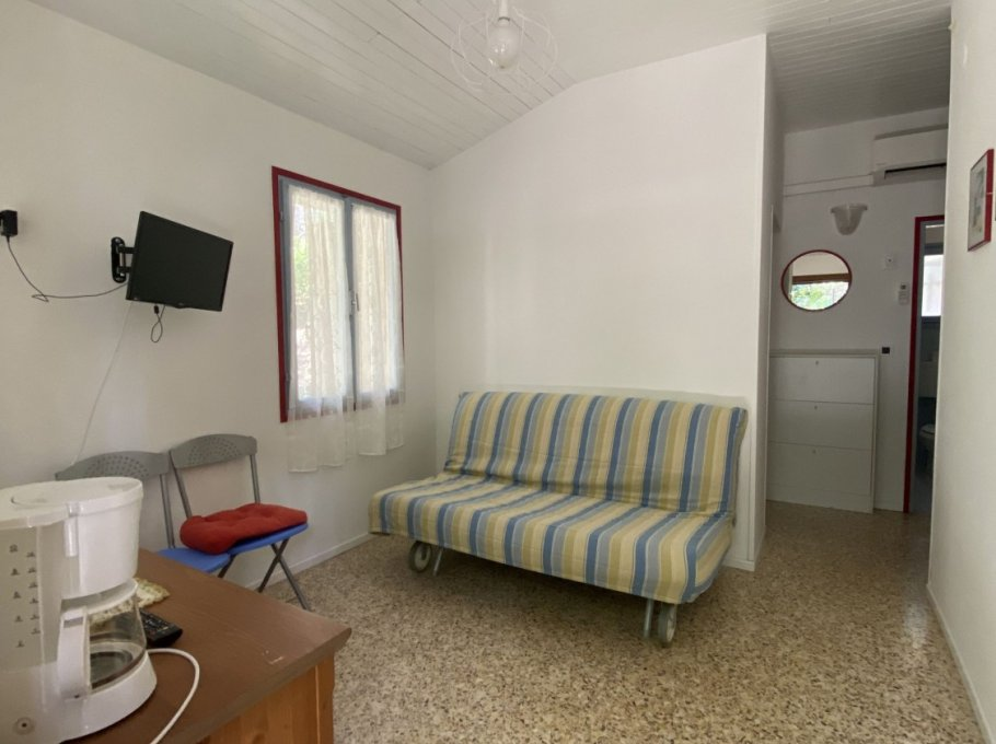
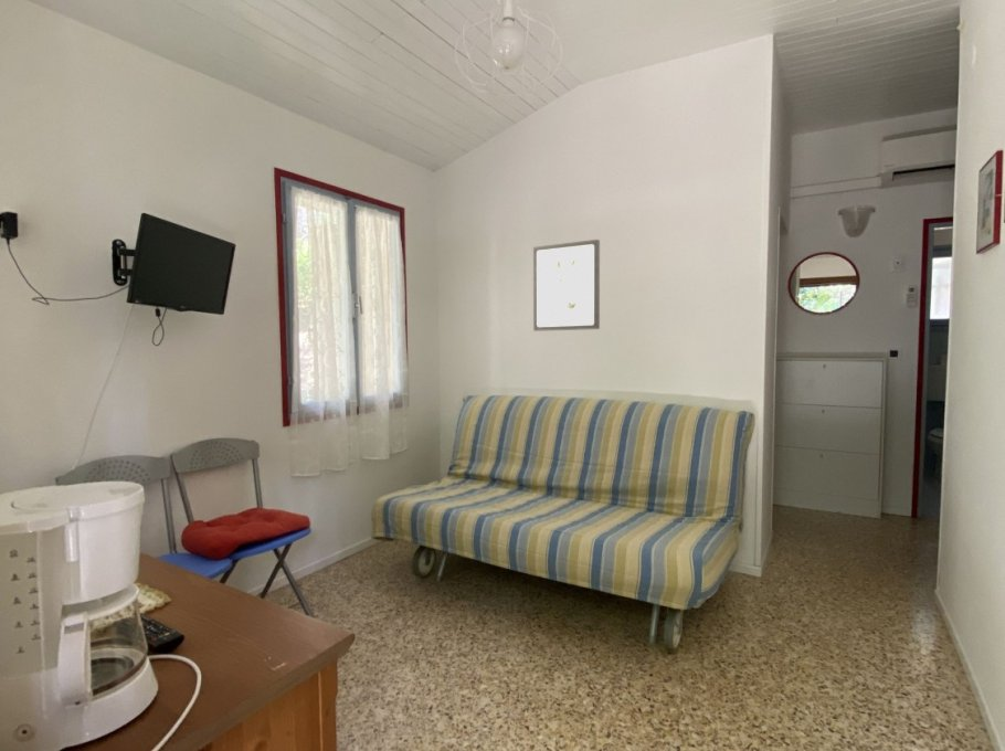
+ wall art (565, 286)
